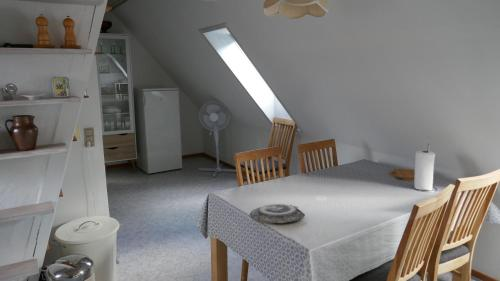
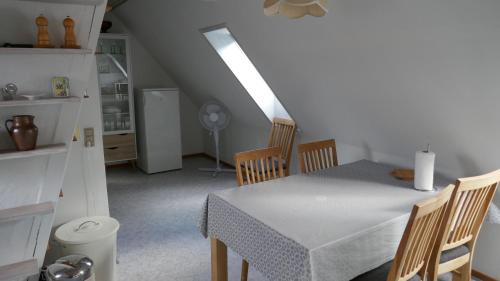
- plate (277, 211)
